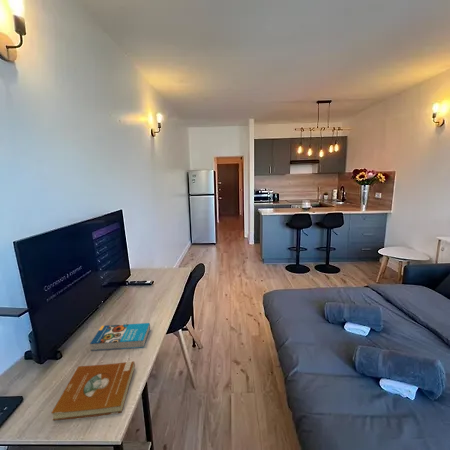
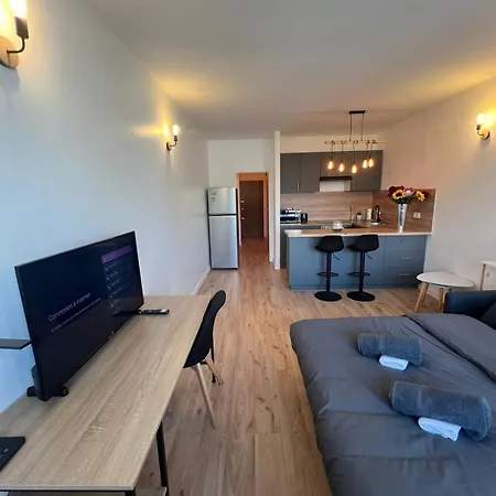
- book (97, 387)
- book (122, 335)
